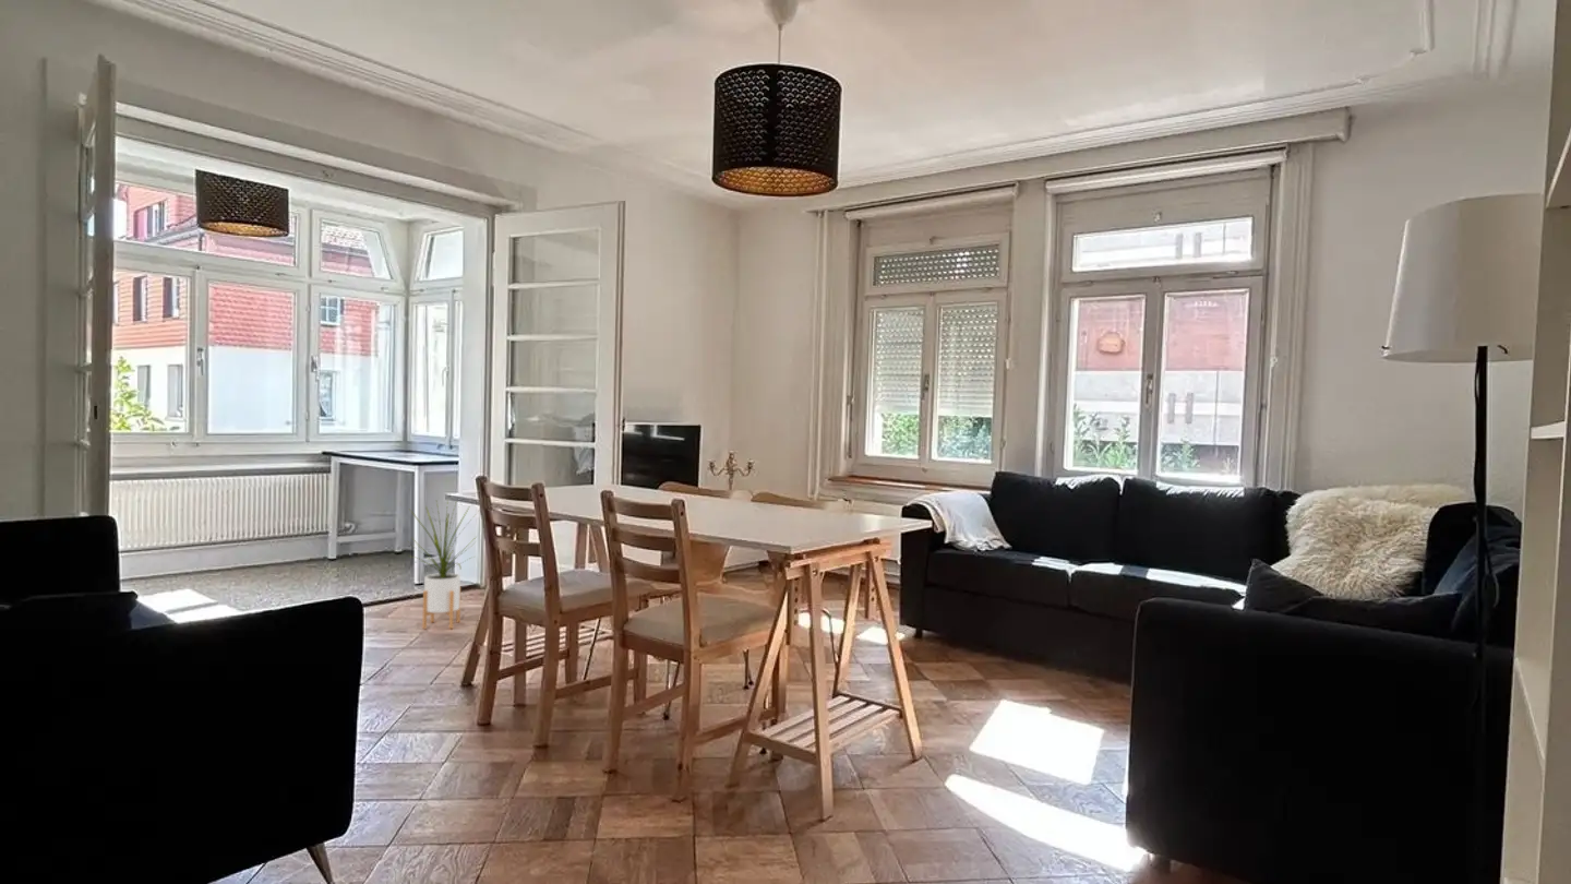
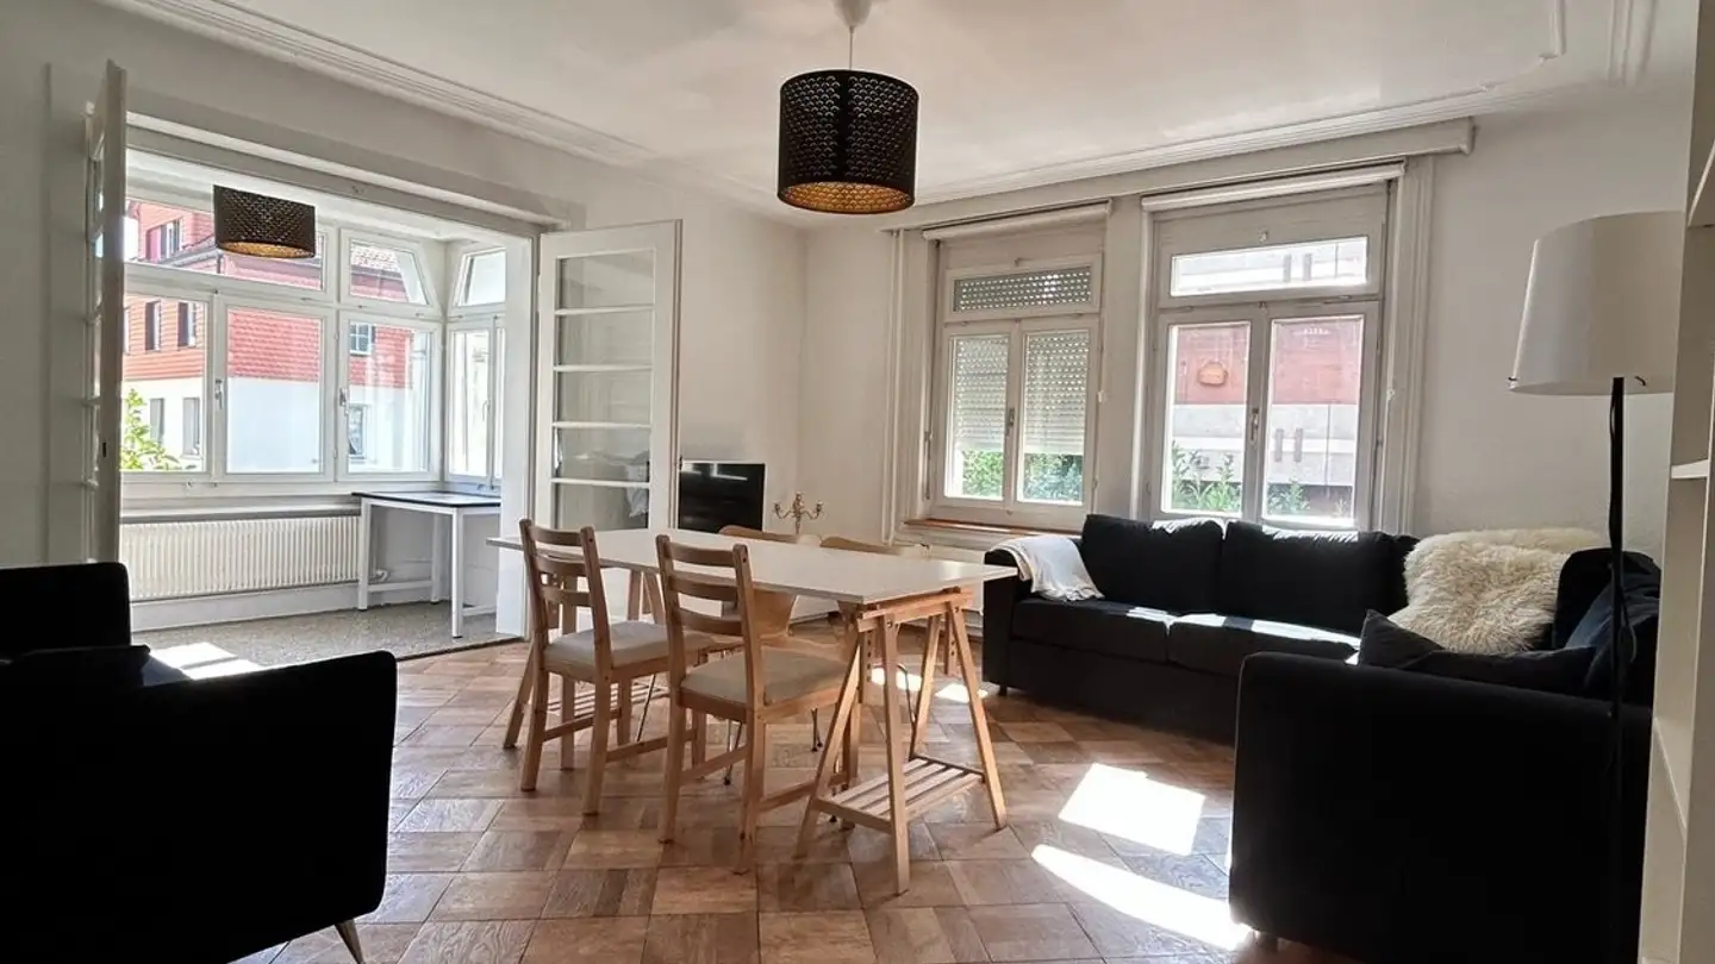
- house plant (443, 560)
